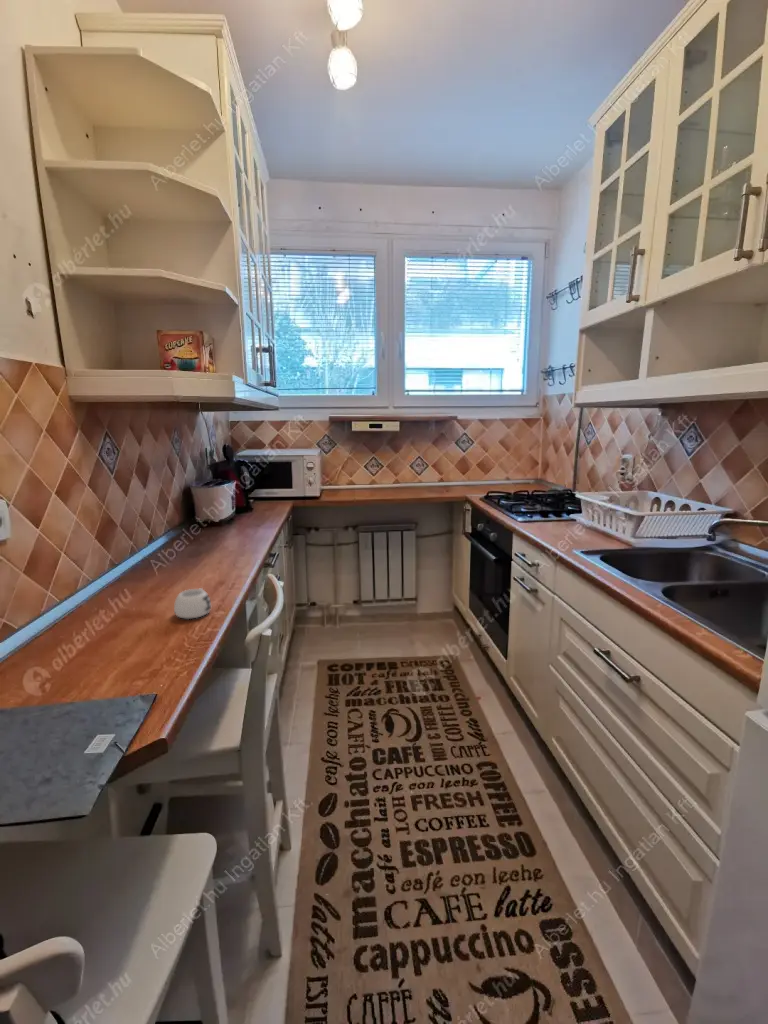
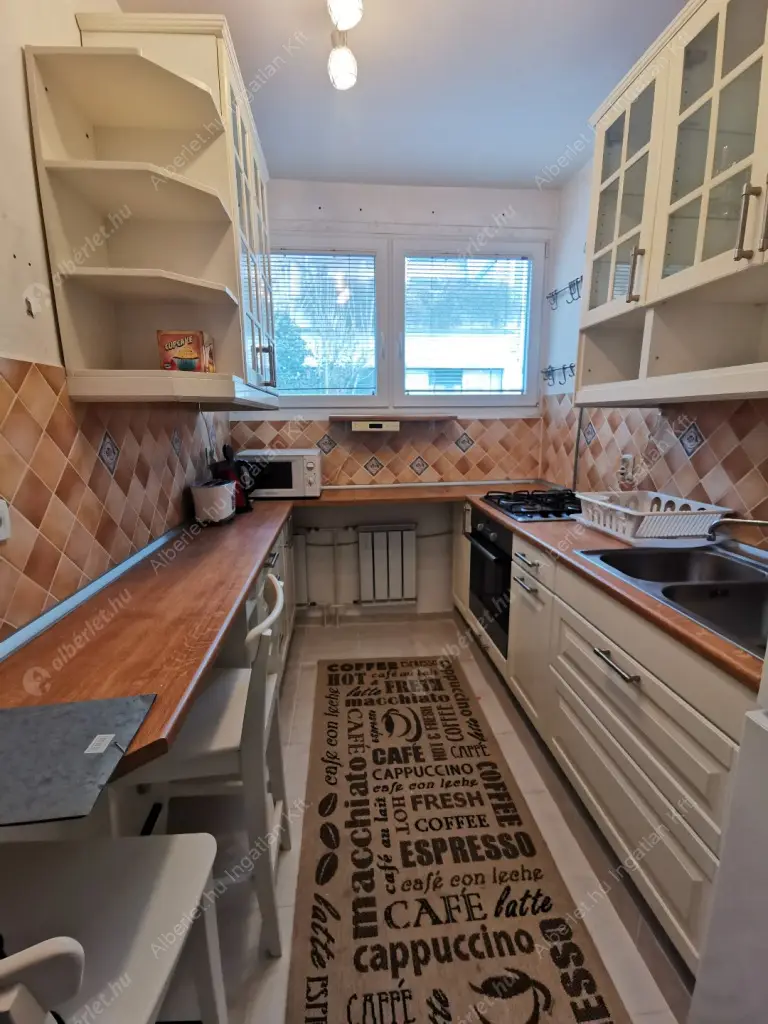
- mug (194, 601)
